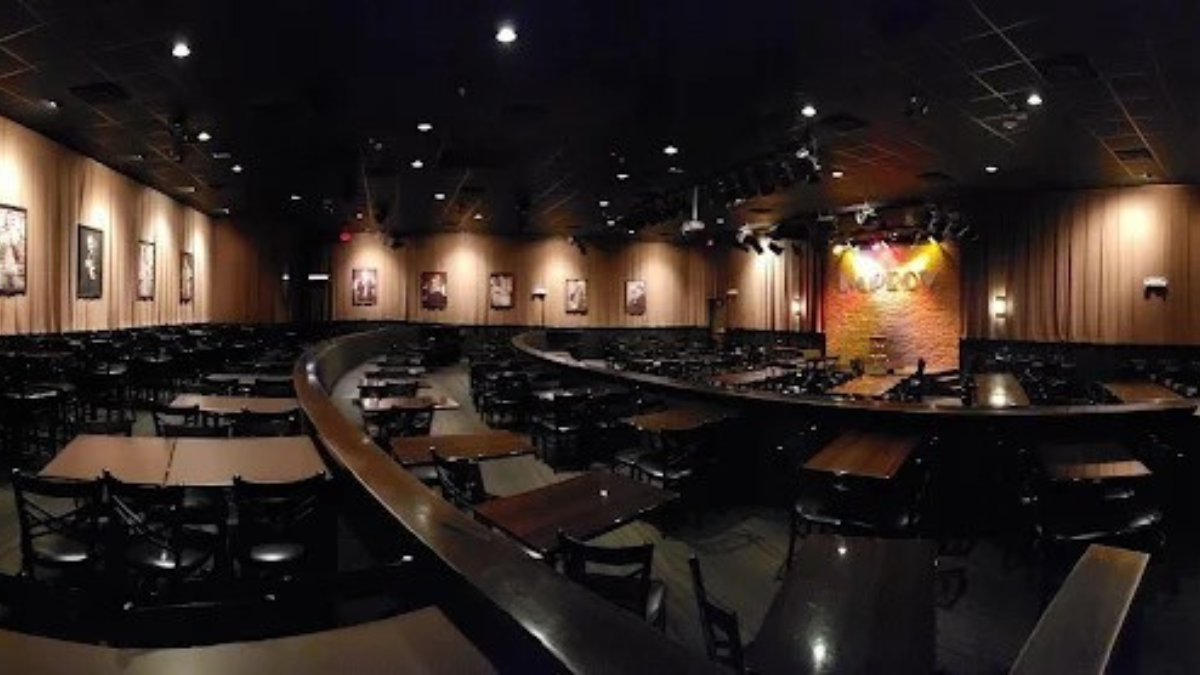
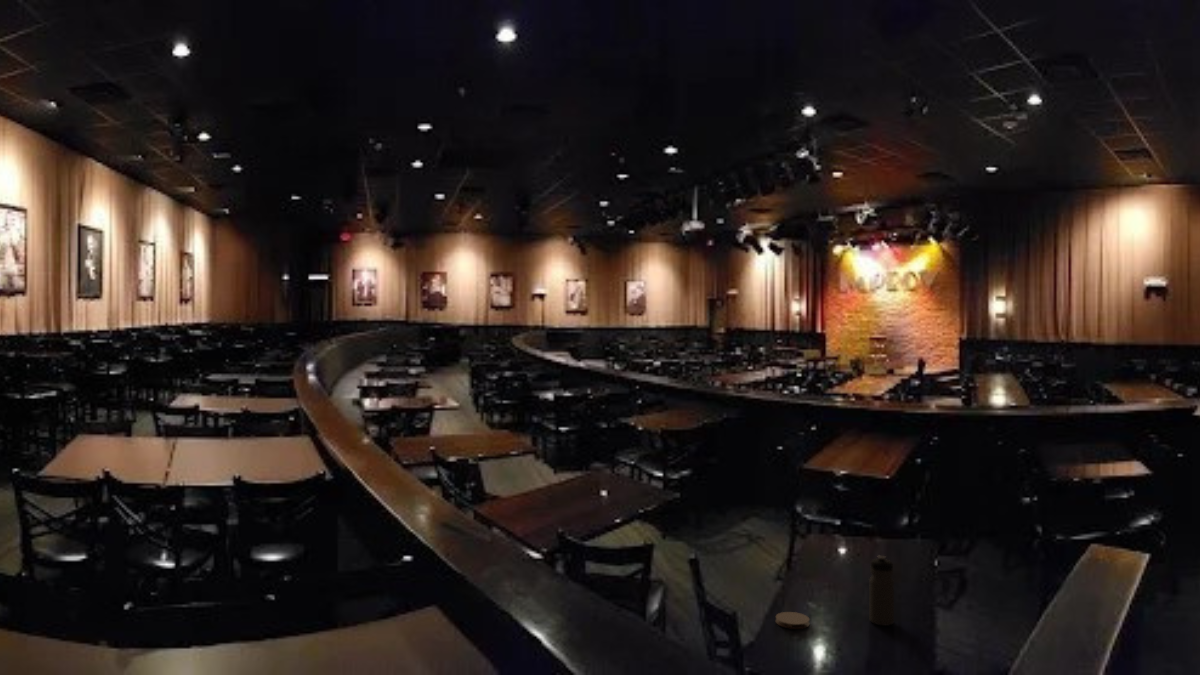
+ water bottle (881, 588)
+ coaster (792, 620)
